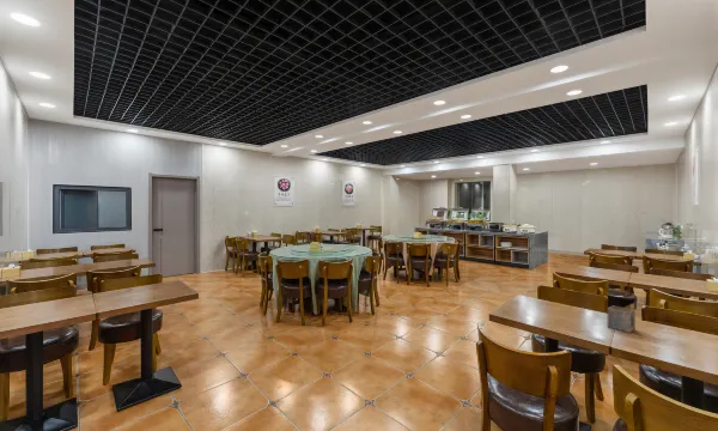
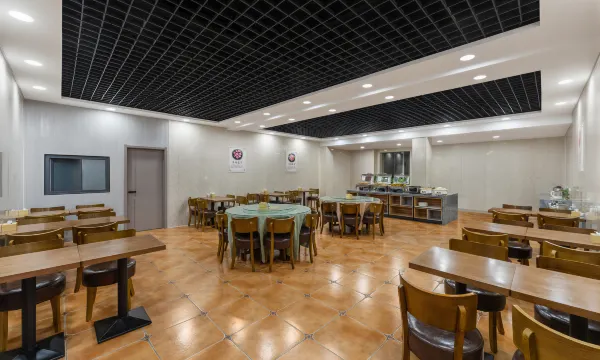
- napkin holder (621, 315)
